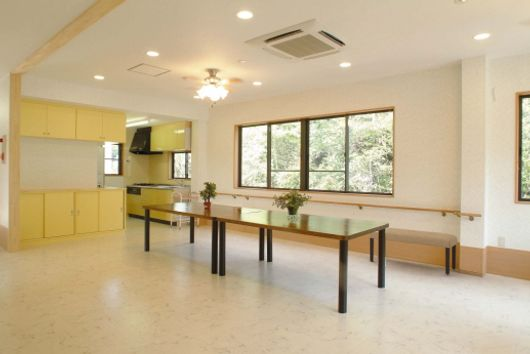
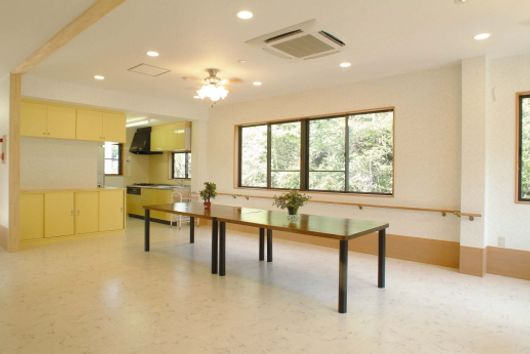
- bench (414, 243)
